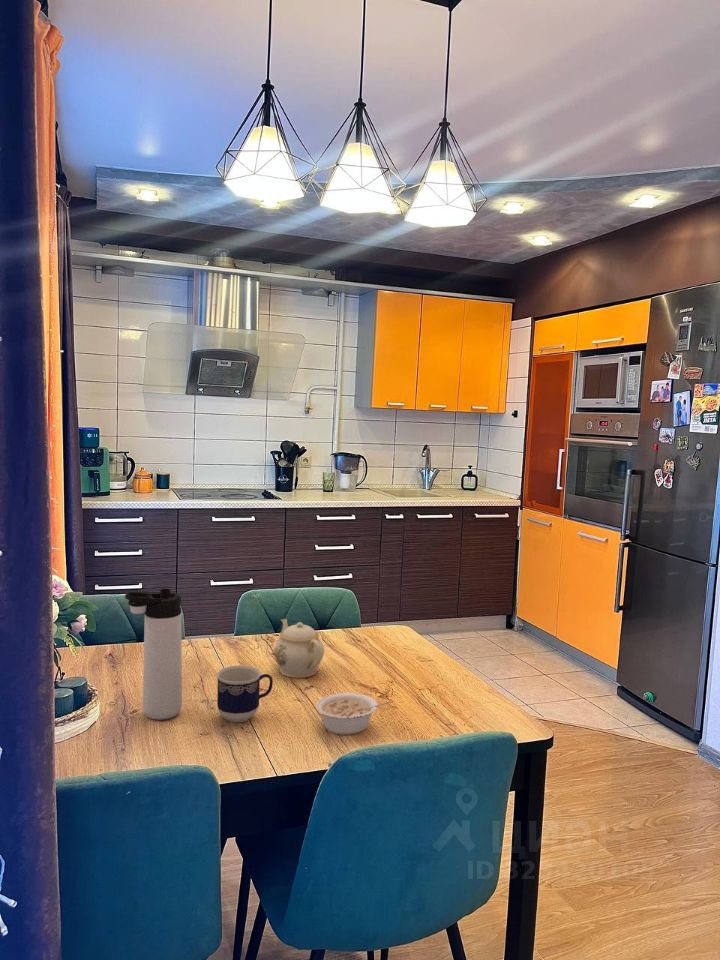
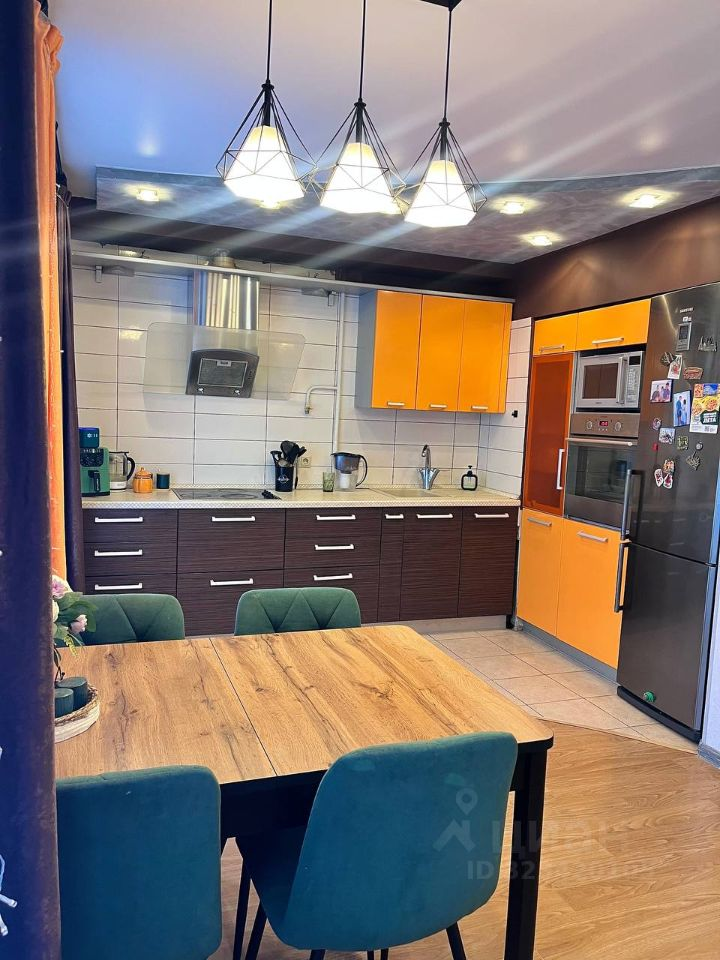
- teapot (300, 647)
- thermos bottle (153, 653)
- cup (244, 694)
- legume (349, 712)
